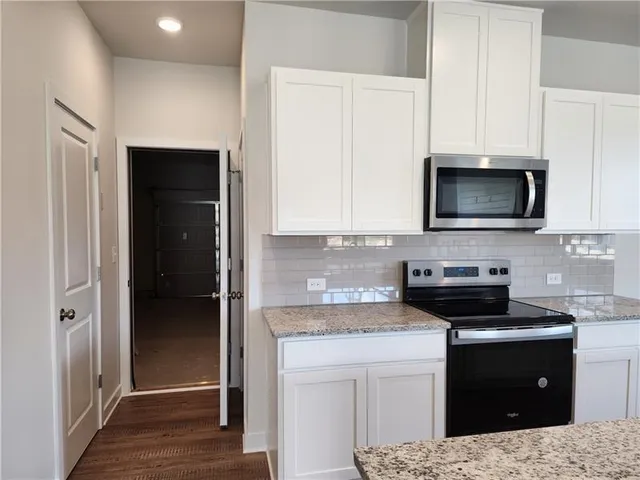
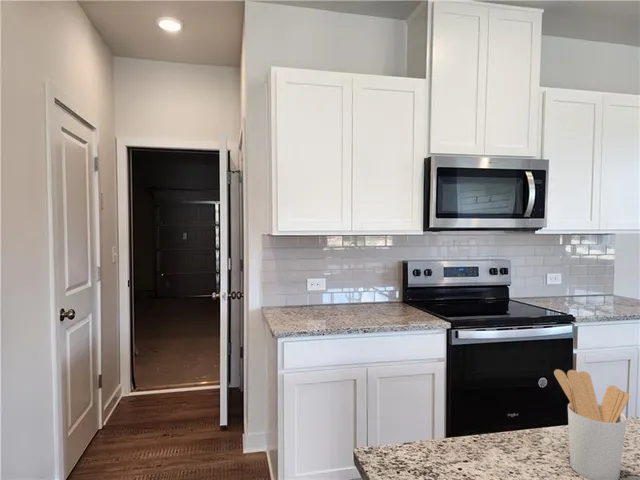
+ utensil holder (586, 420)
